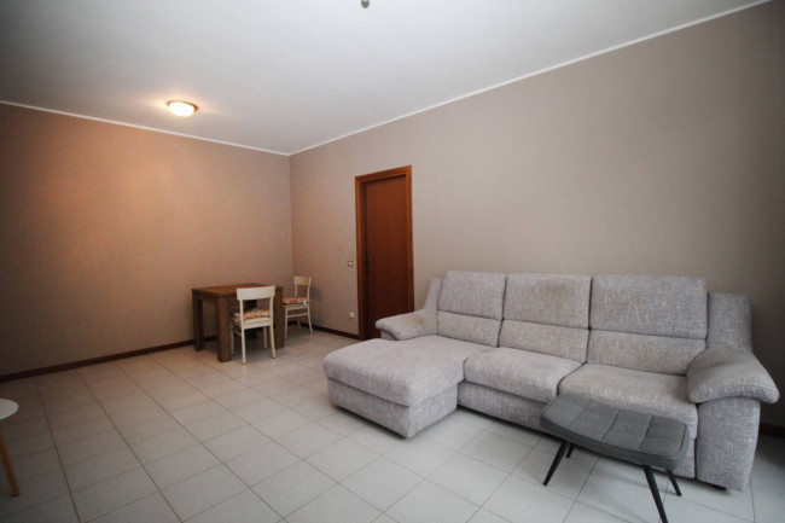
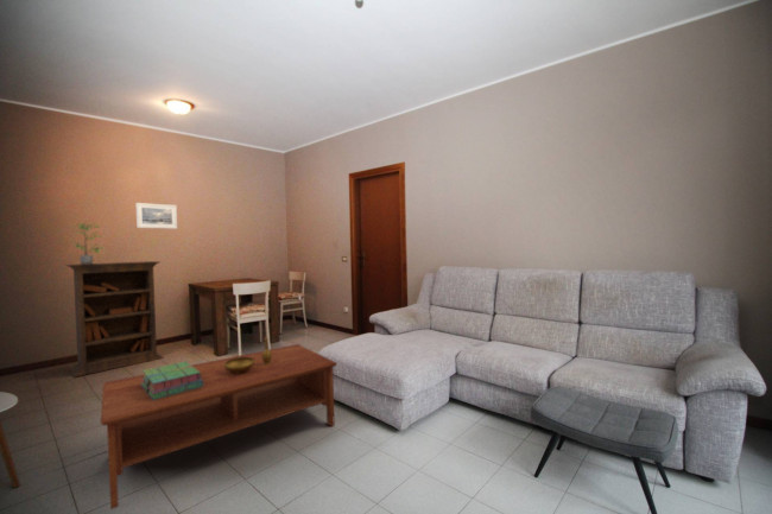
+ coffee table (228, 405)
+ stack of books (171, 377)
+ bookcase (116, 313)
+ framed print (157, 216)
+ potted plant (90, 239)
+ decorative bowl (248, 357)
